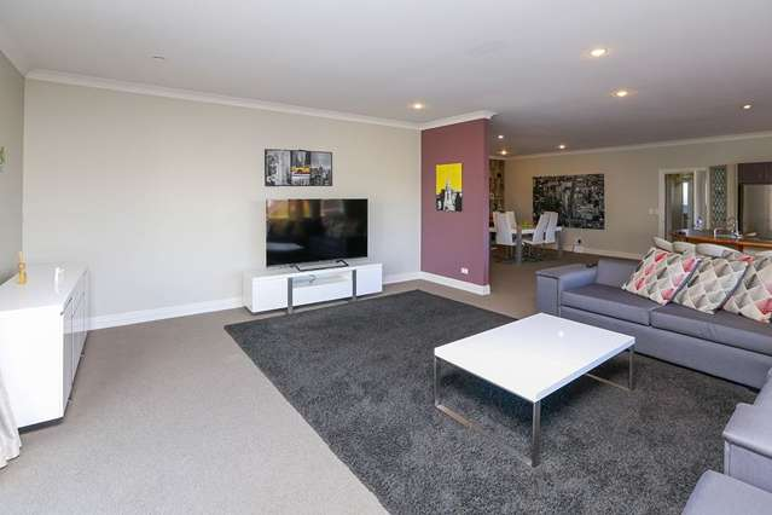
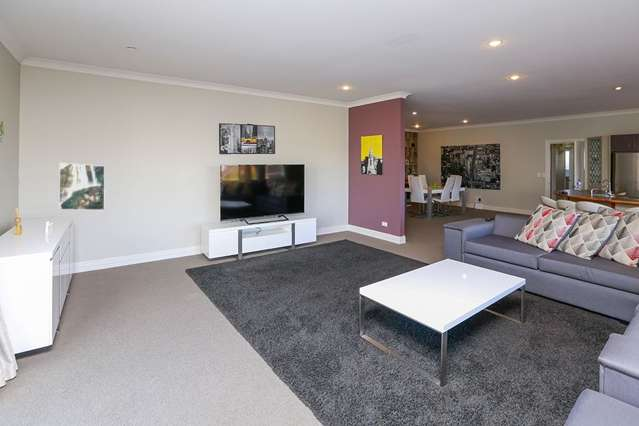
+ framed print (82, 187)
